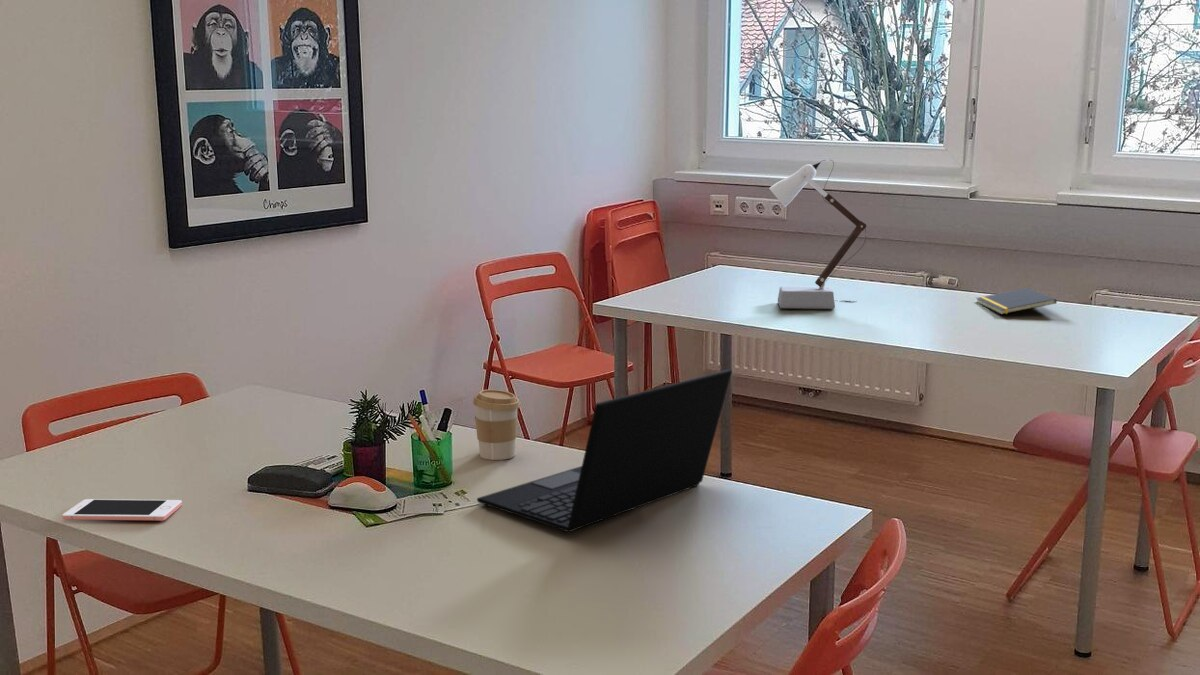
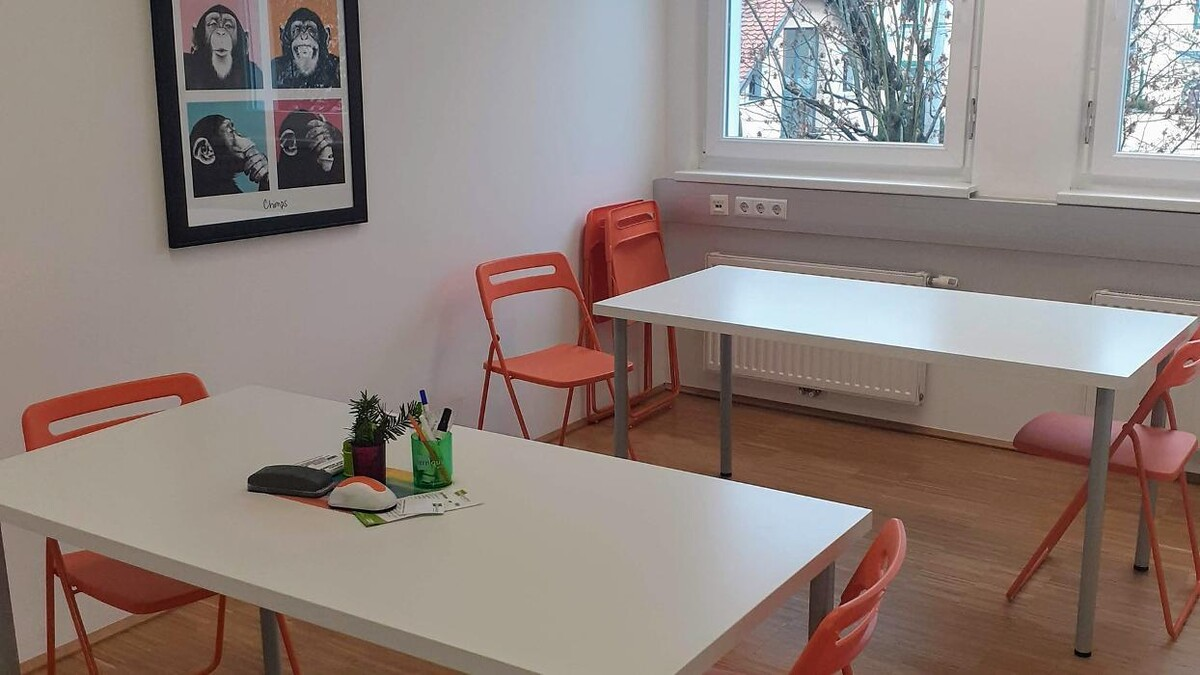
- desk lamp (841, 246)
- laptop (605, 436)
- cell phone (123, 509)
- coffee cup (496, 423)
- notepad (1014, 300)
